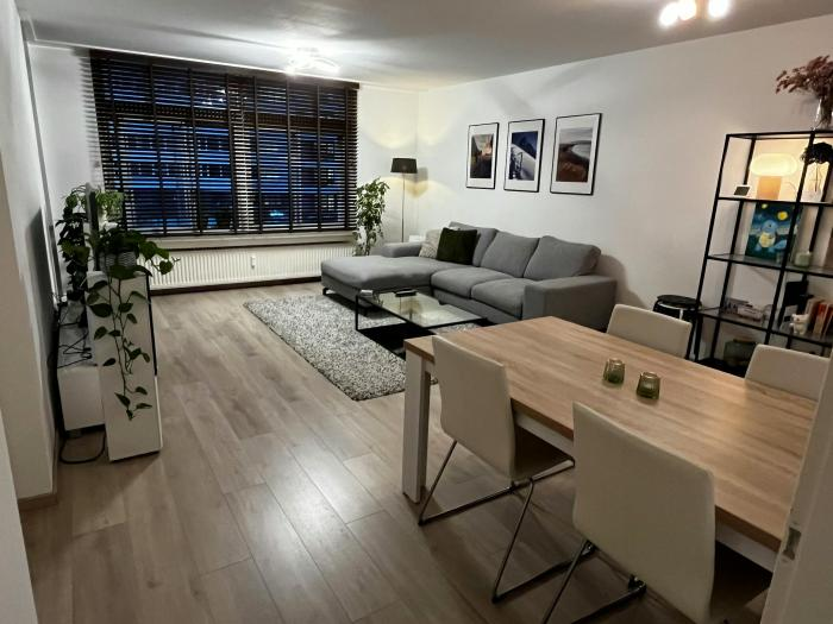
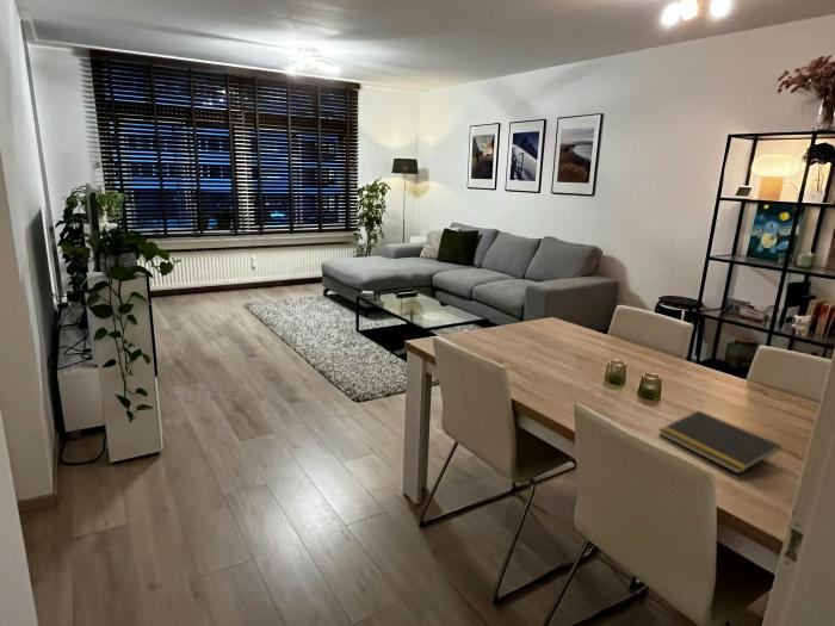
+ notepad (716, 439)
